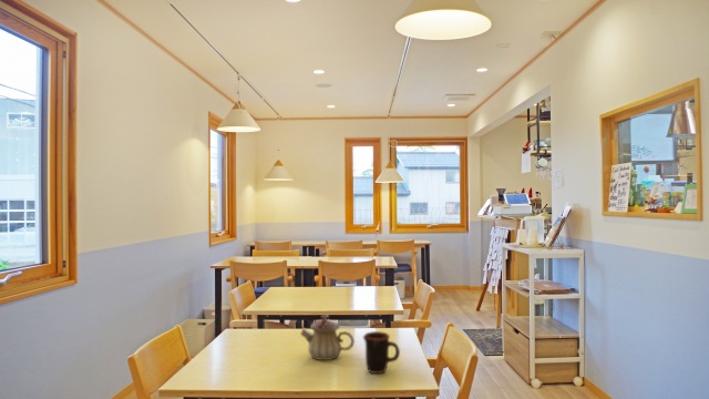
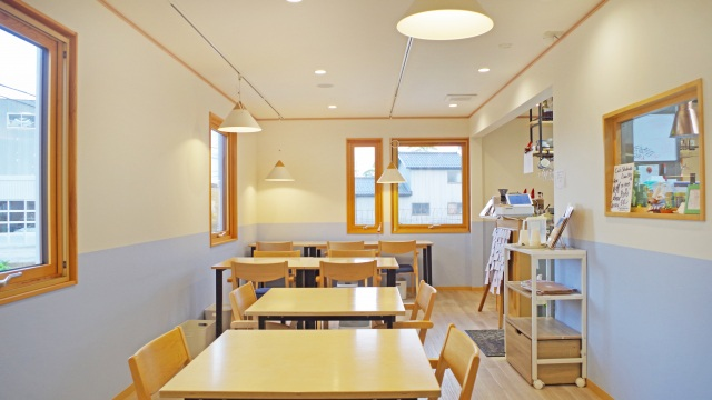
- mug (381, 351)
- teapot (327, 335)
